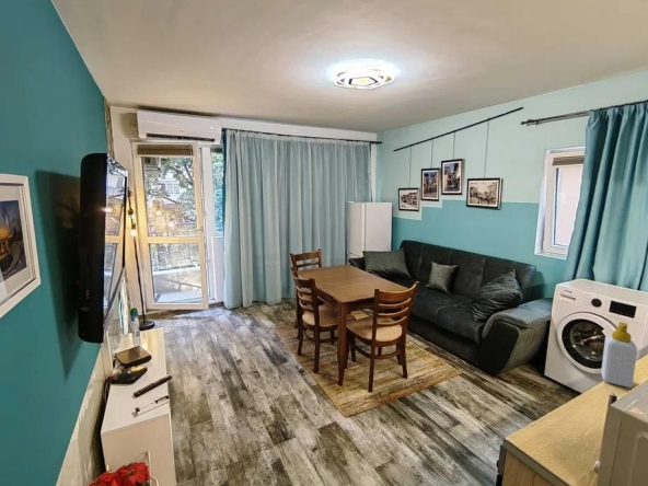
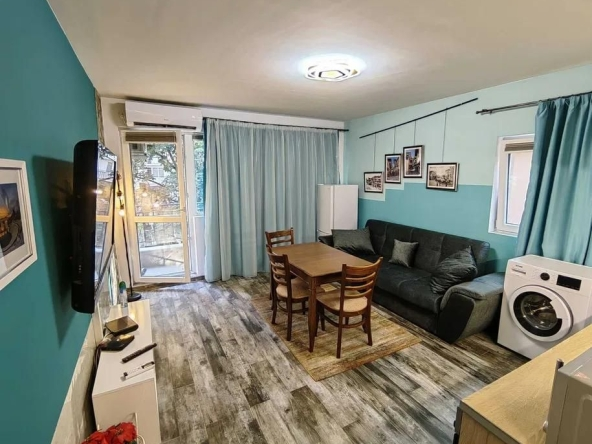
- soap bottle (618, 351)
